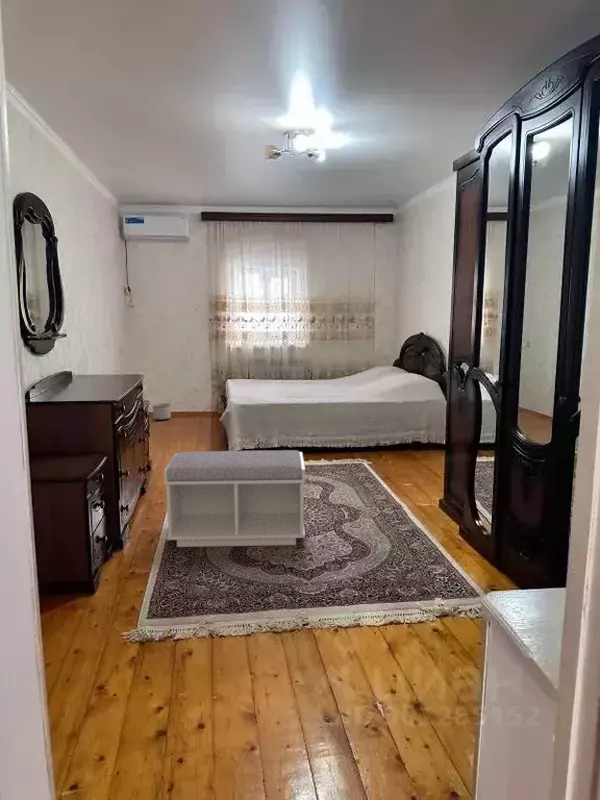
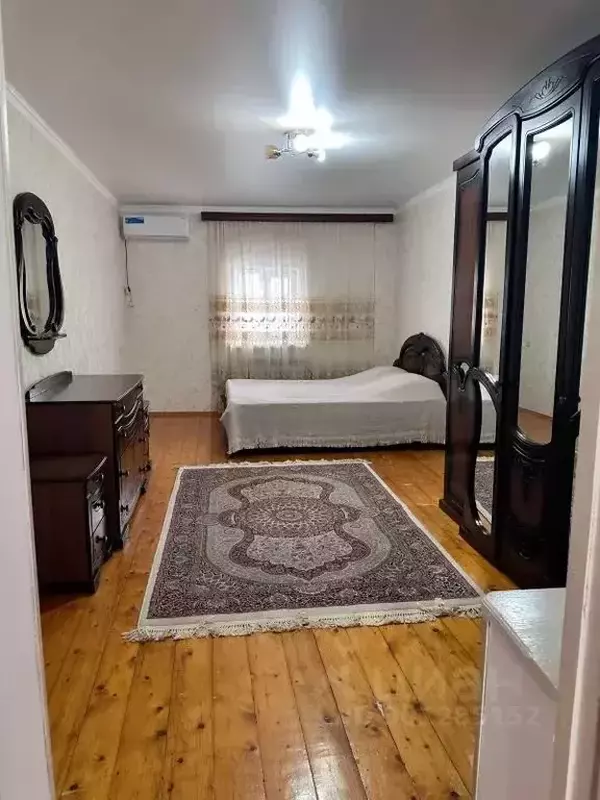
- planter (161, 411)
- bench (237, 496)
